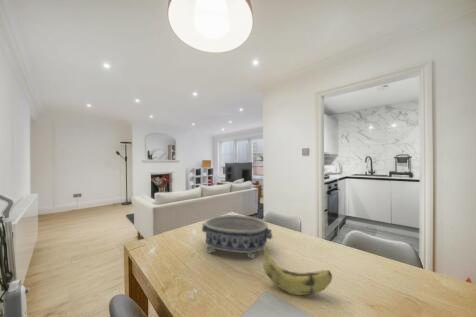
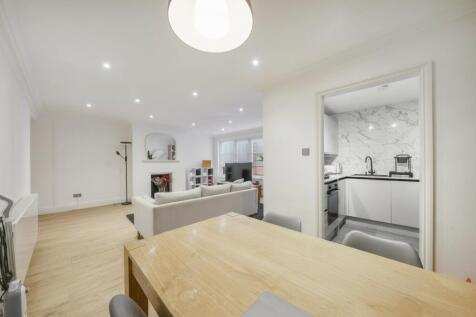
- banana (295, 272)
- decorative bowl (235, 234)
